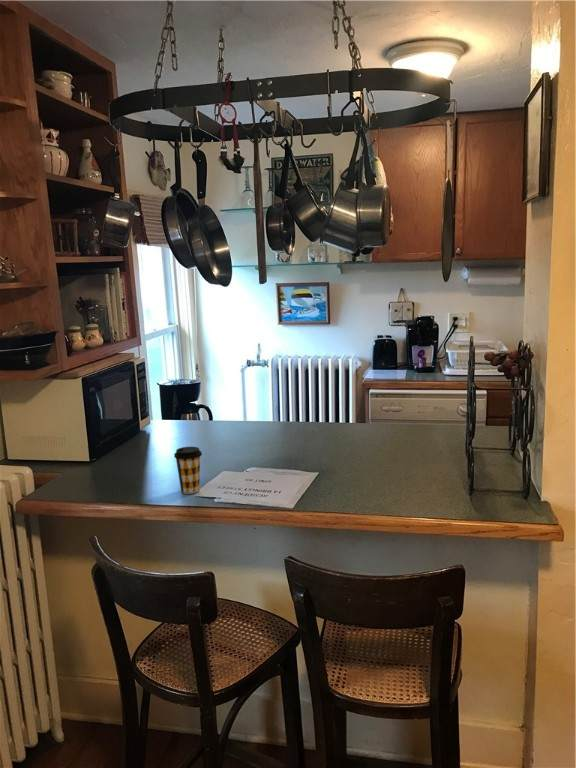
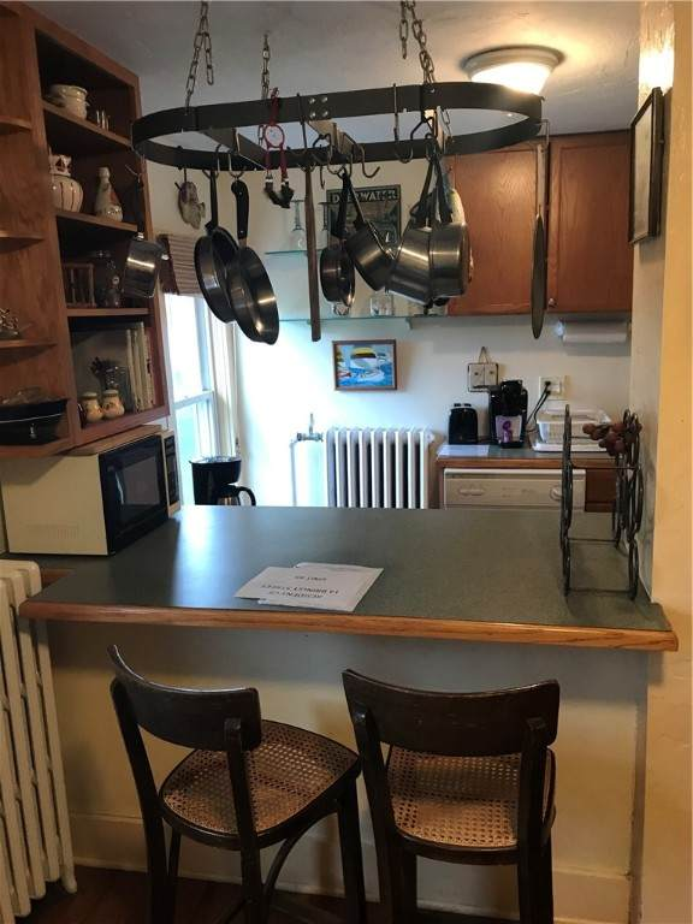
- coffee cup (189, 470)
